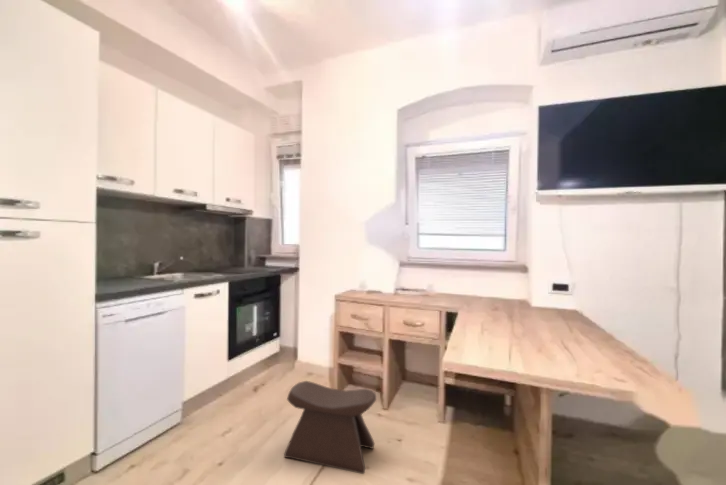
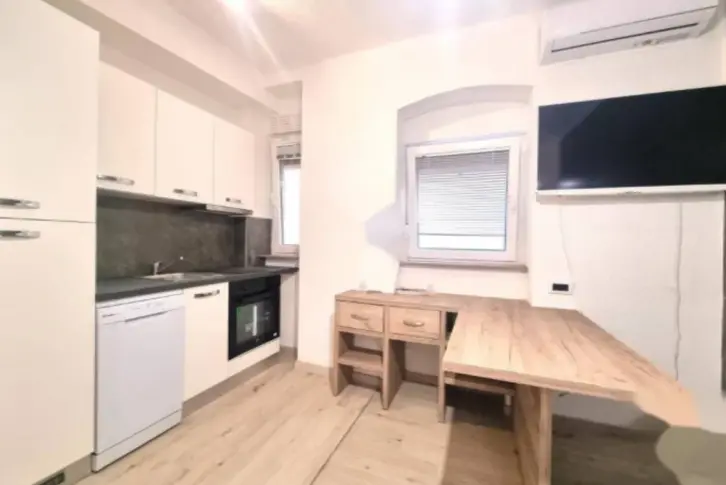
- stool (331, 421)
